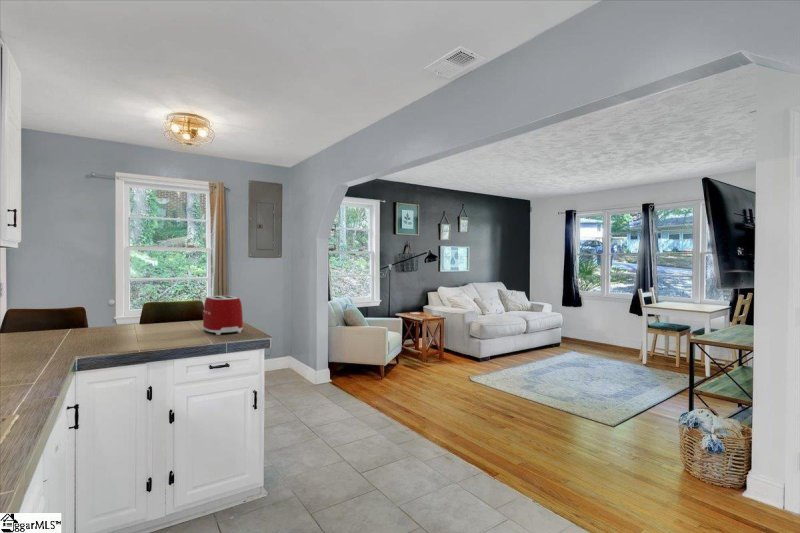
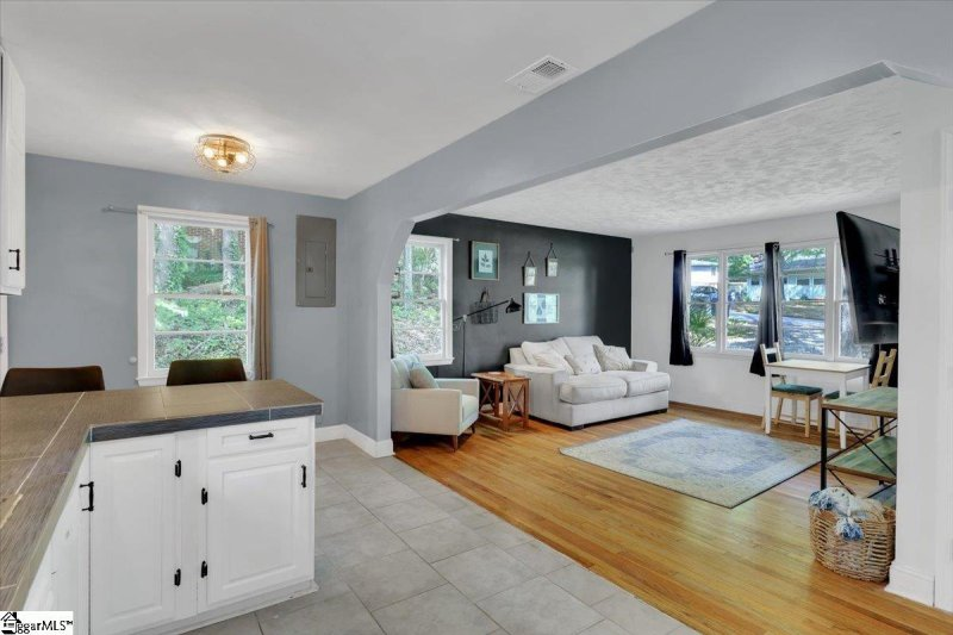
- toaster (222, 313)
